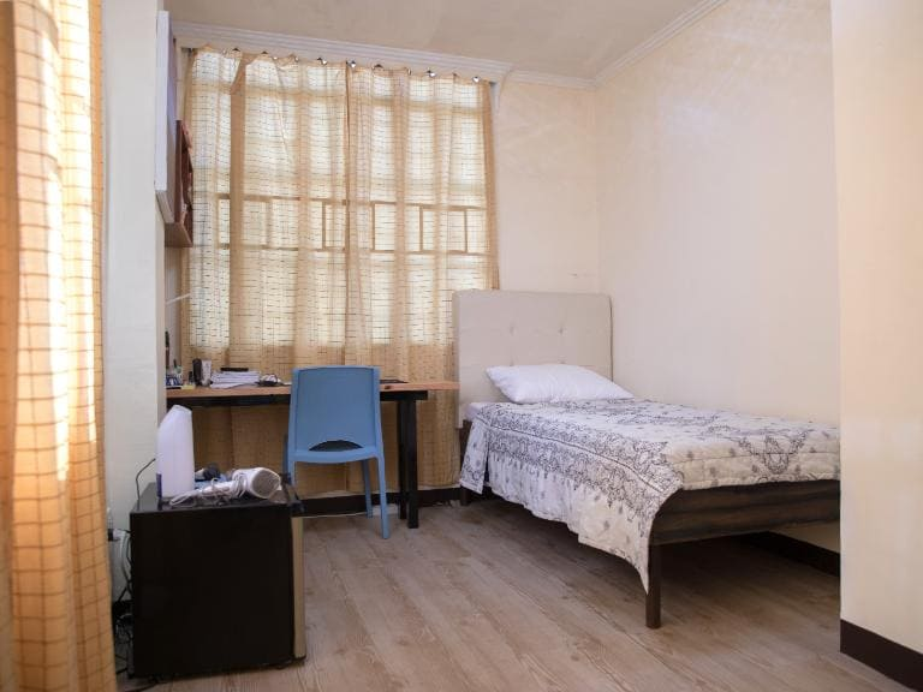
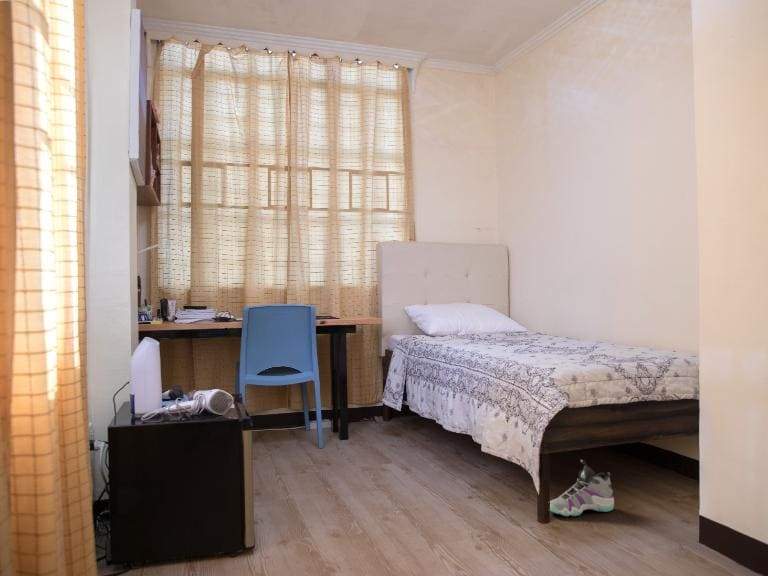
+ sneaker (579, 485)
